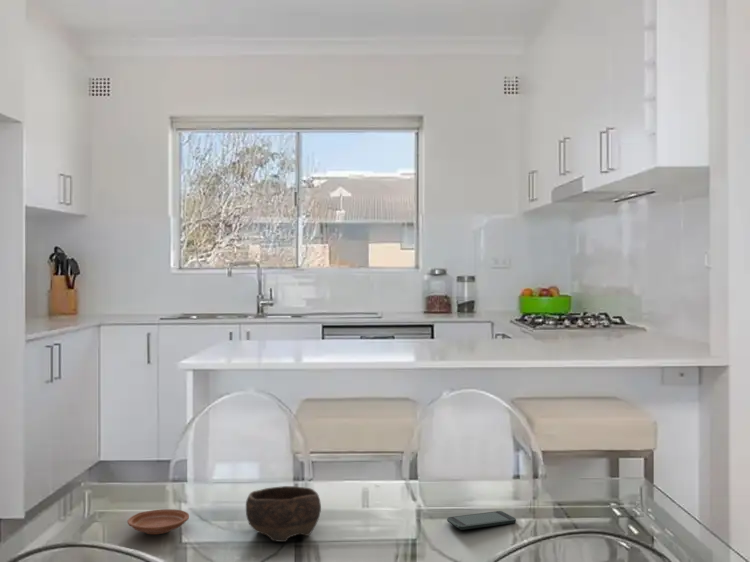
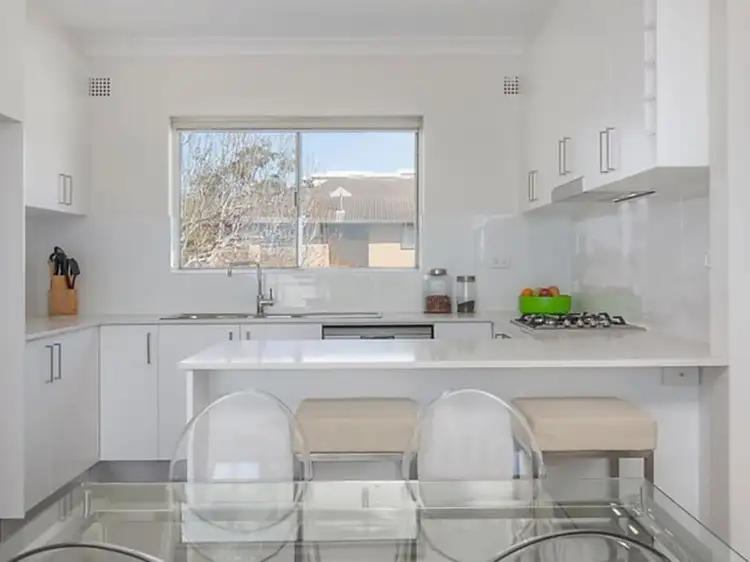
- smartphone (481, 520)
- plate (158, 524)
- bowl (283, 511)
